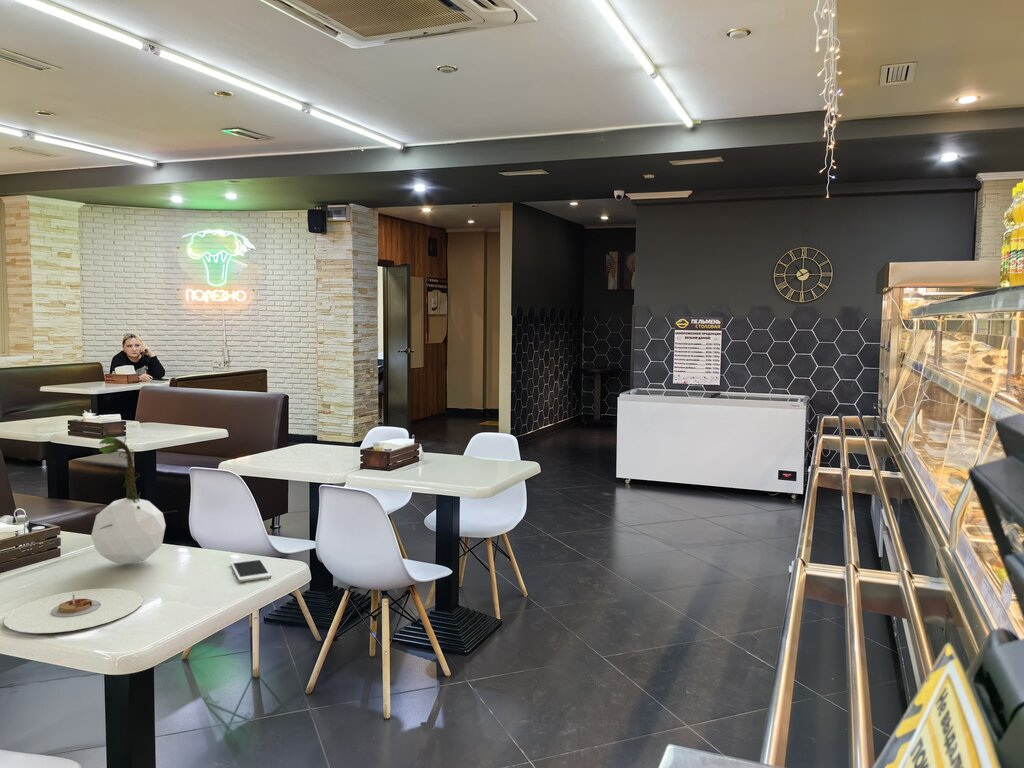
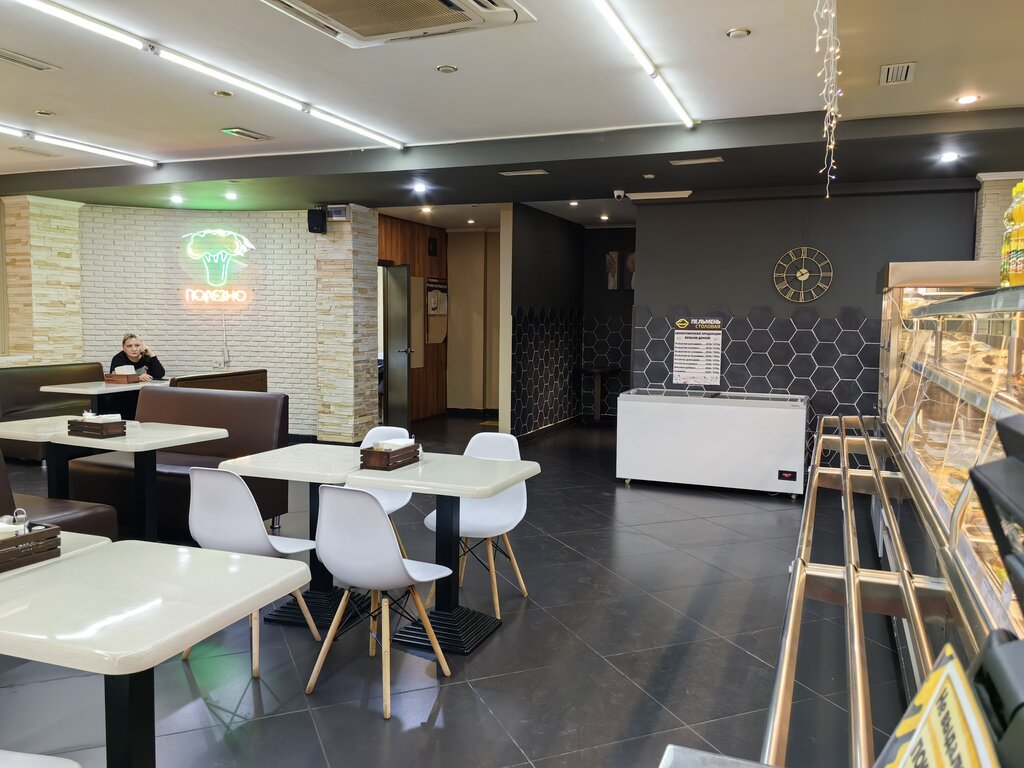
- plate (76, 603)
- plant (136, 499)
- cell phone (250, 569)
